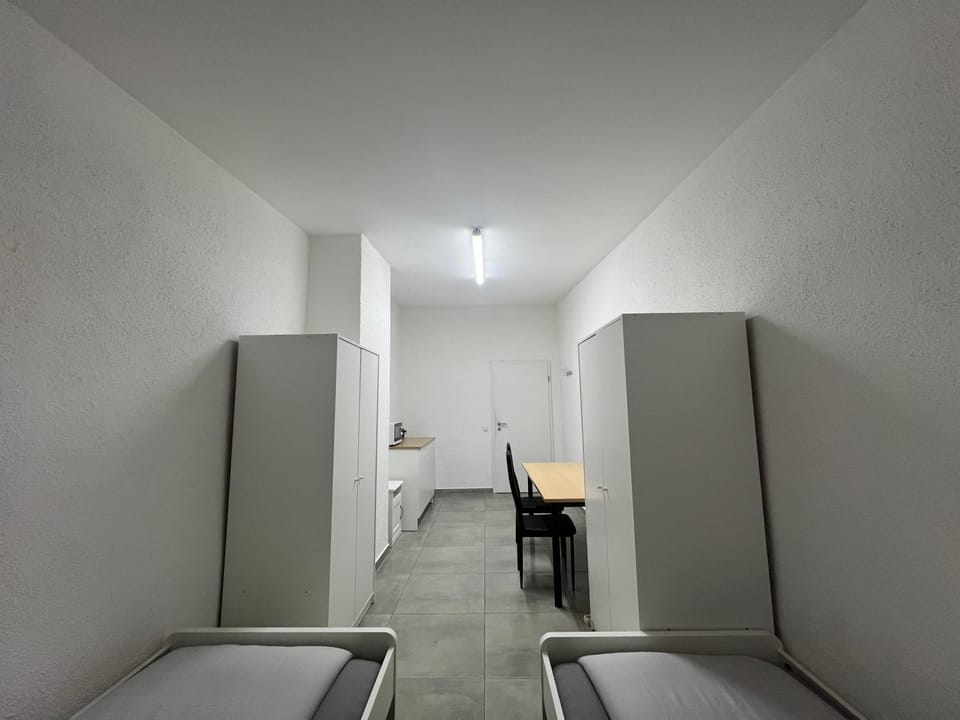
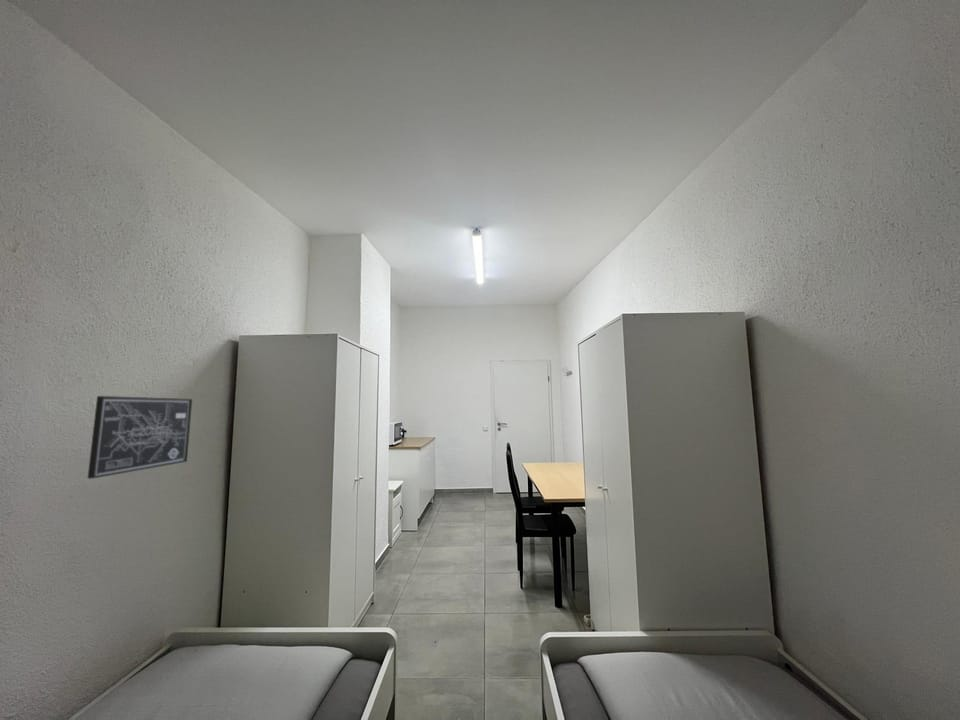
+ wall art (147, 432)
